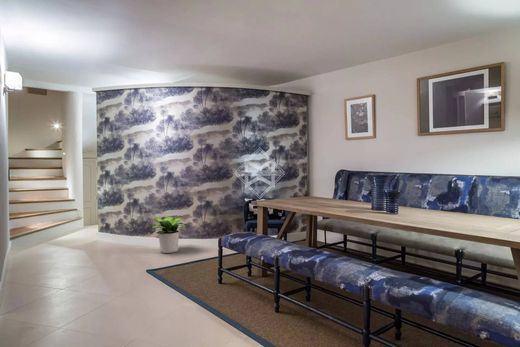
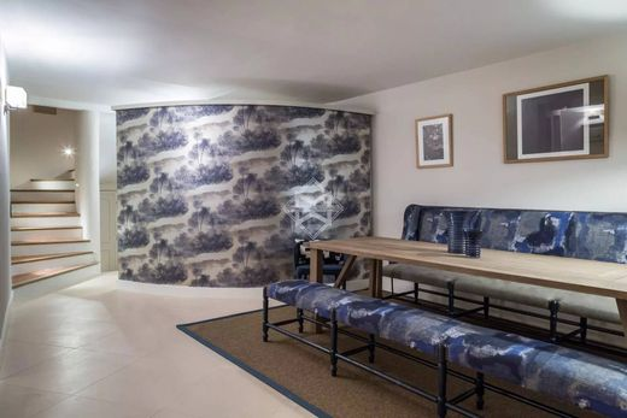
- potted plant (171, 234)
